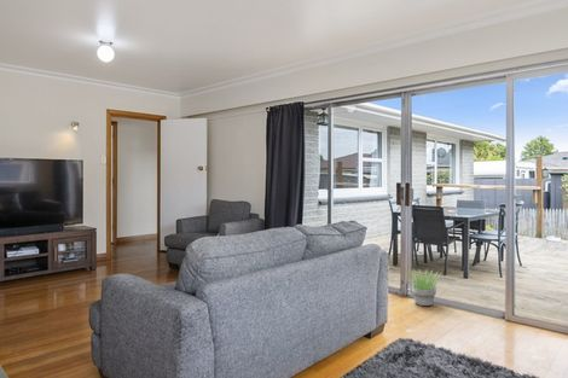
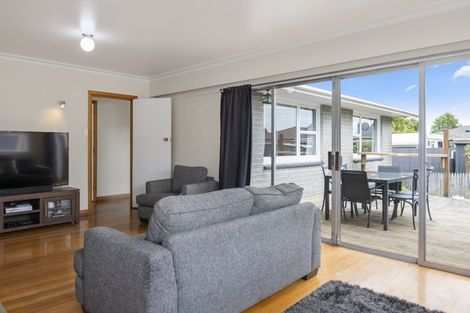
- potted plant (423, 287)
